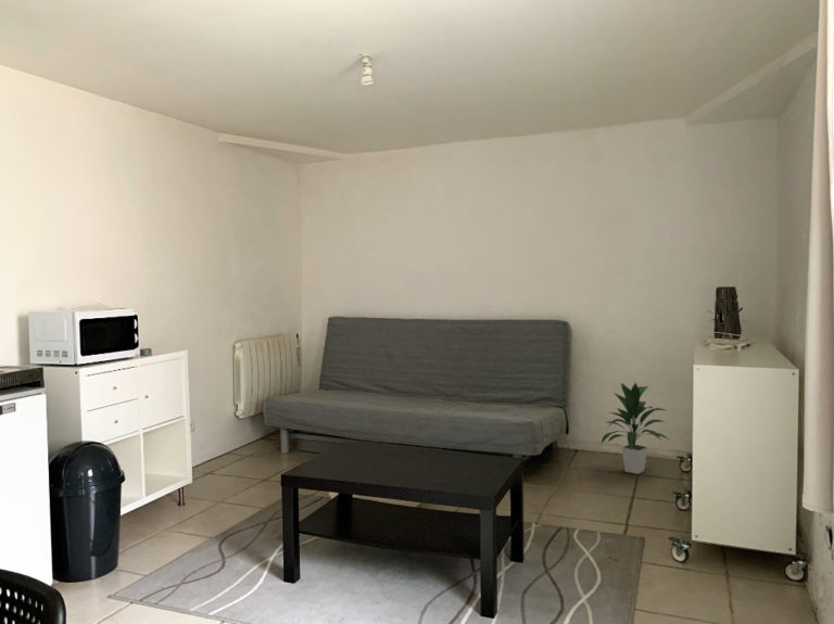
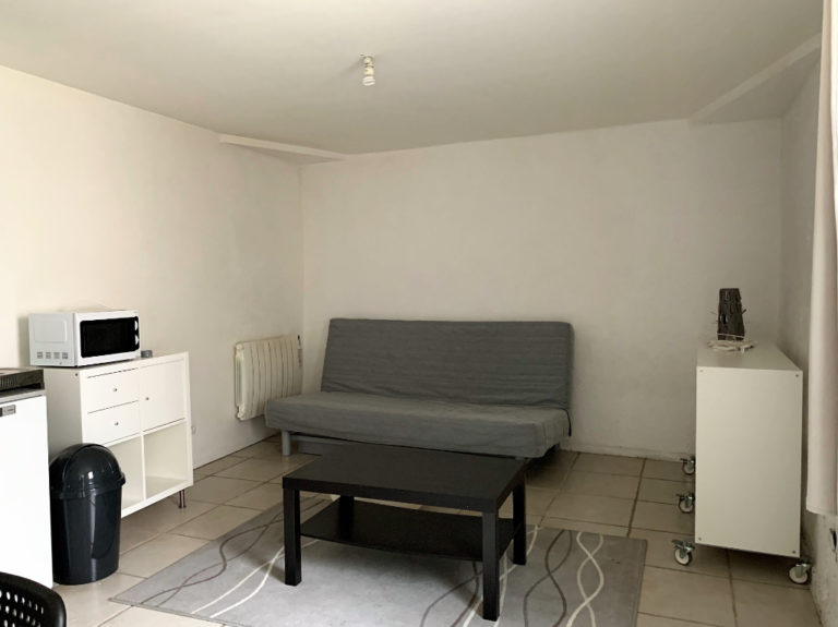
- indoor plant (632, 424)
